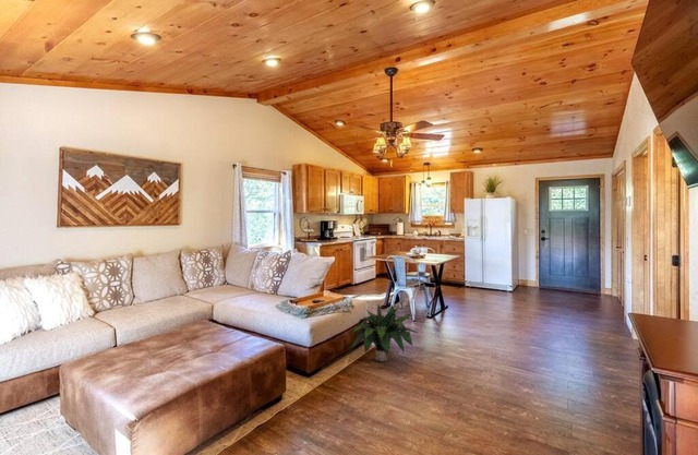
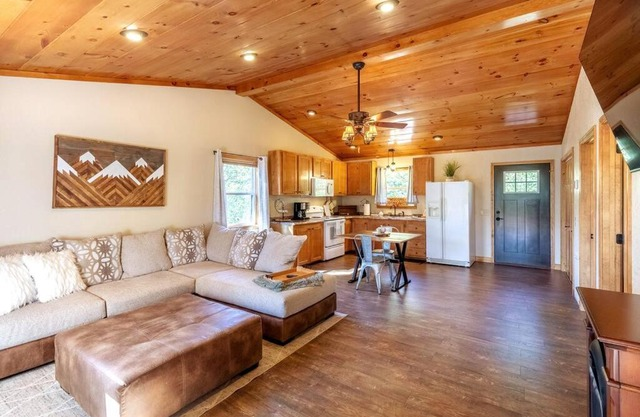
- potted plant (383, 332)
